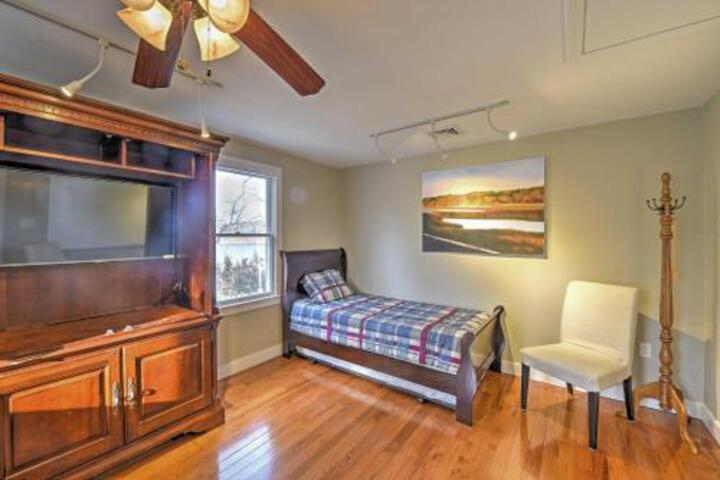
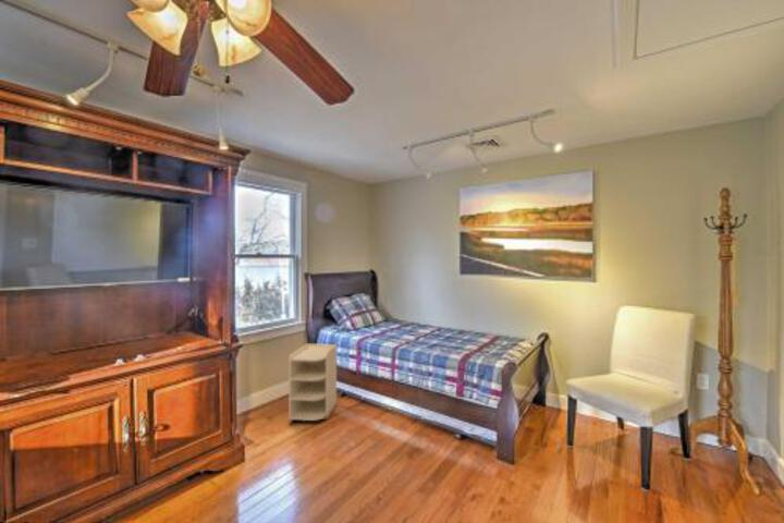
+ nightstand (313, 380)
